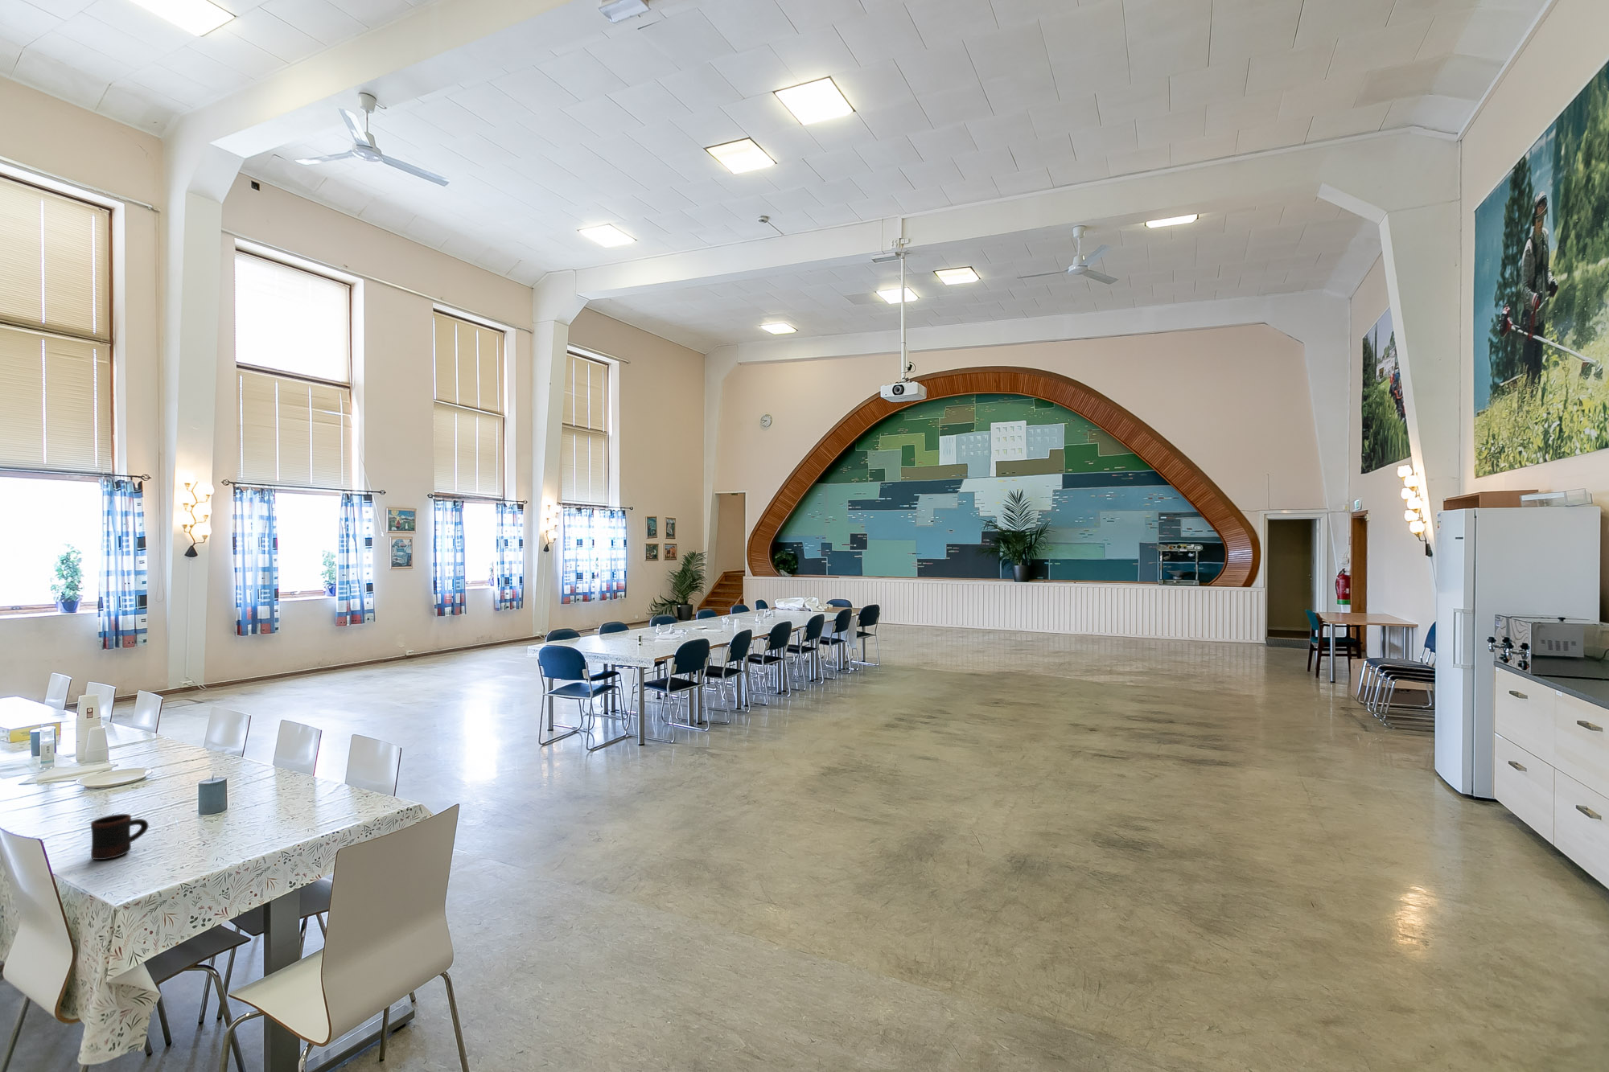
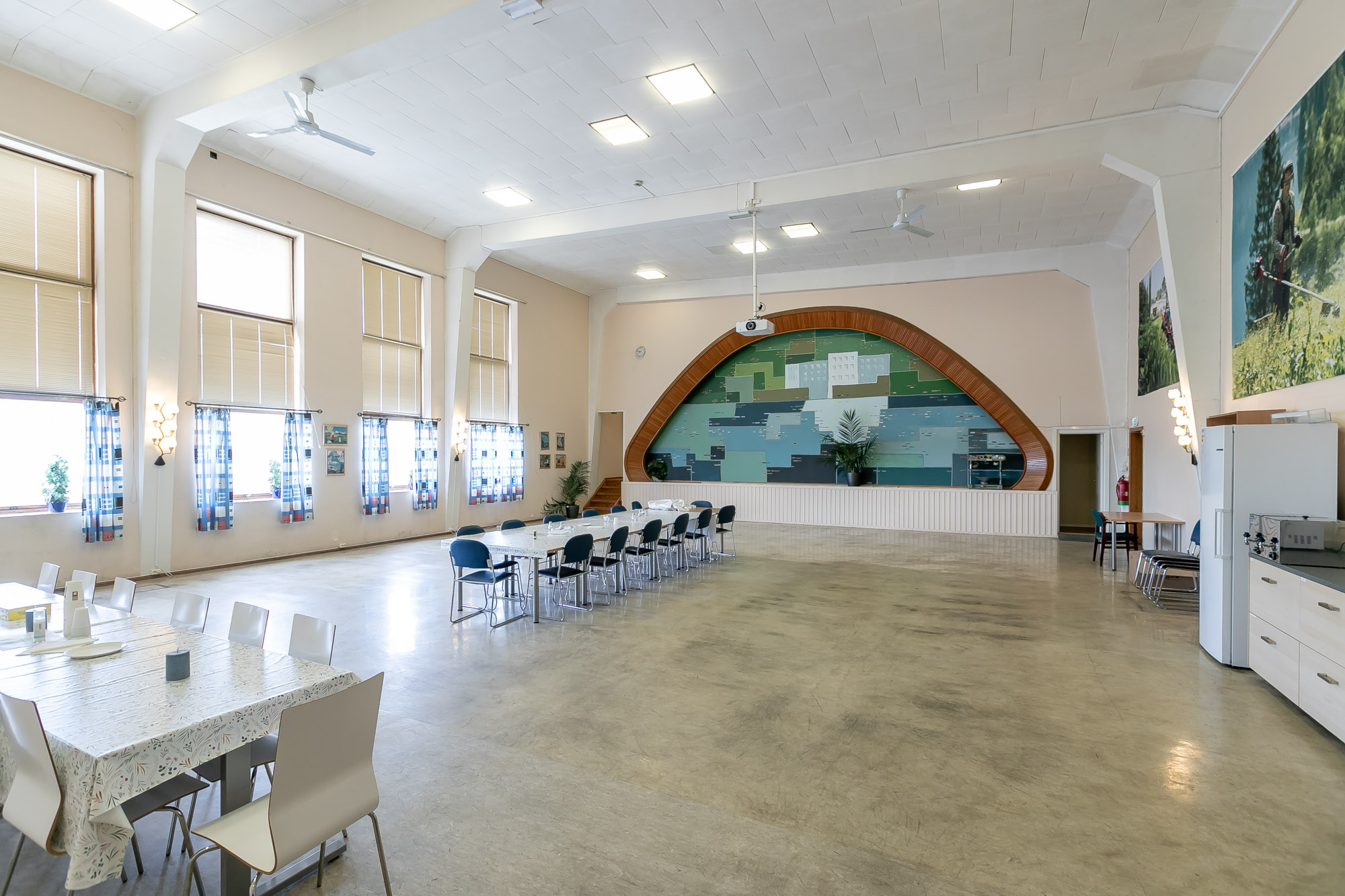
- mug (120, 835)
